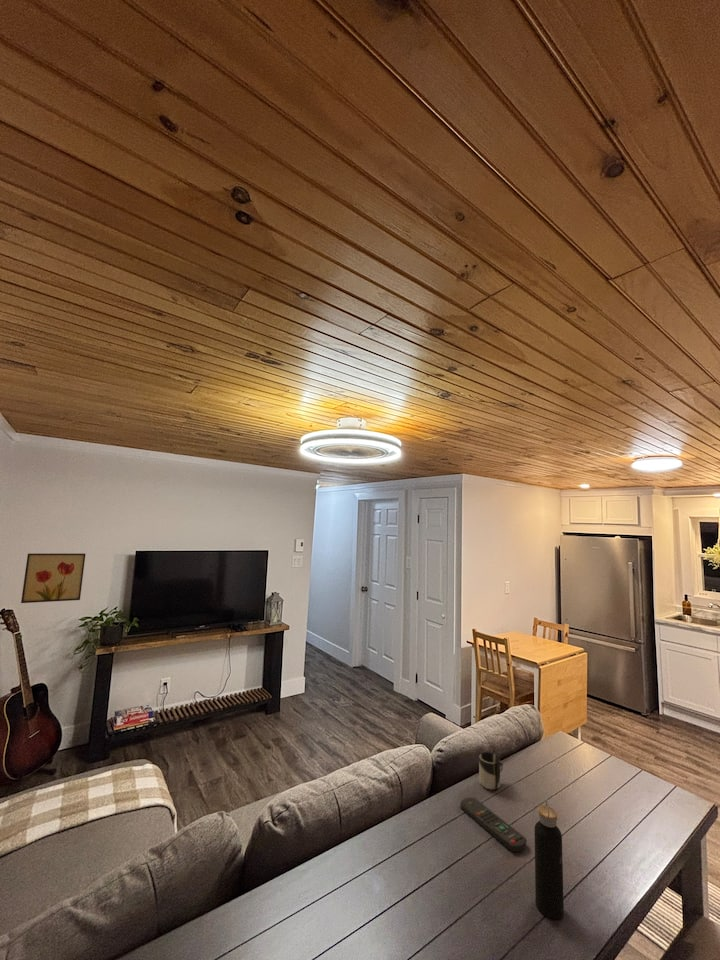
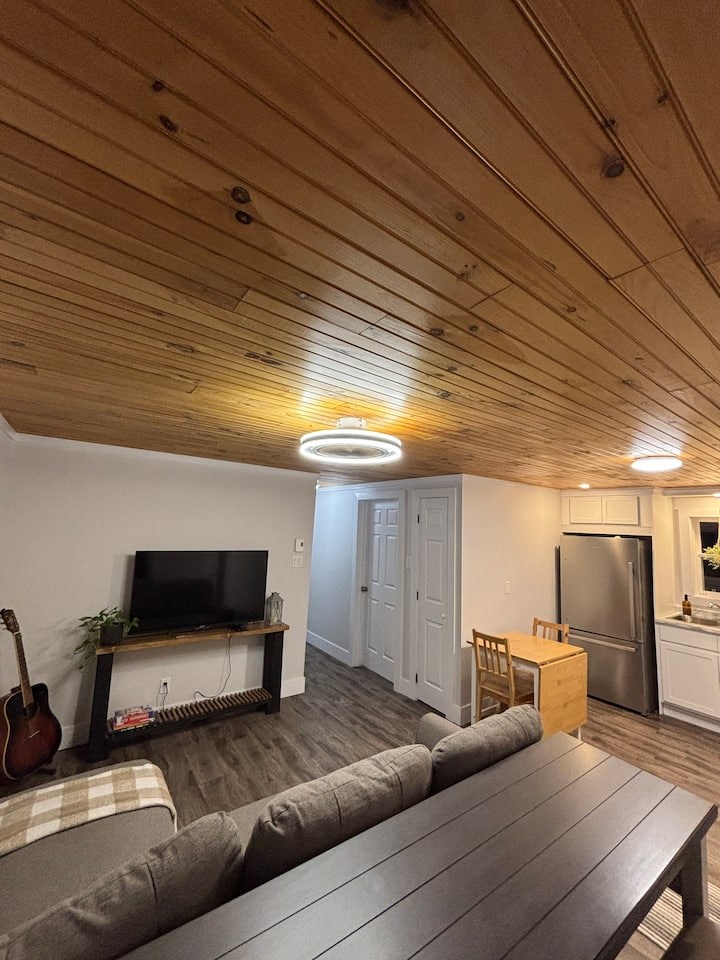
- cup (492, 770)
- water bottle (548, 853)
- wall art (54, 577)
- remote control (491, 822)
